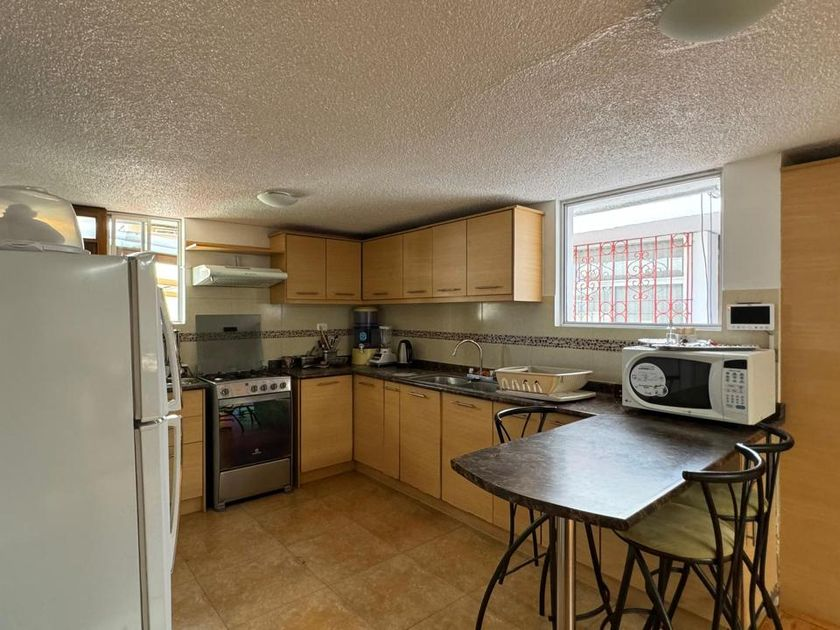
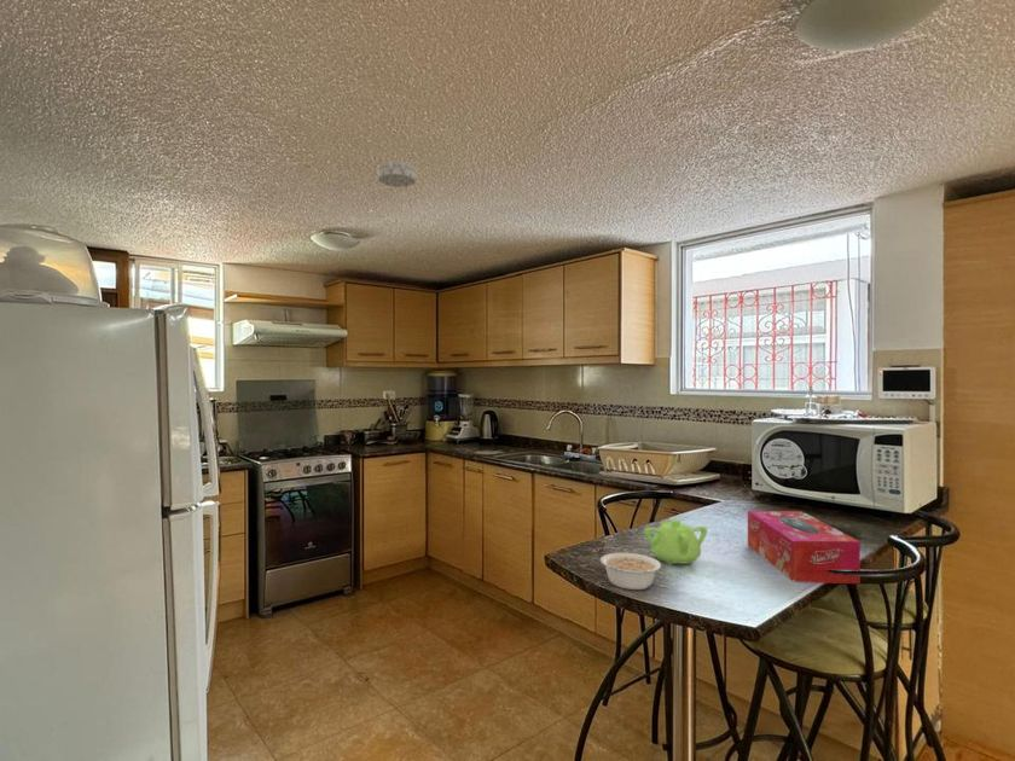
+ legume (632, 570)
+ tissue box (798, 542)
+ smoke detector (396, 173)
+ teapot (674, 539)
